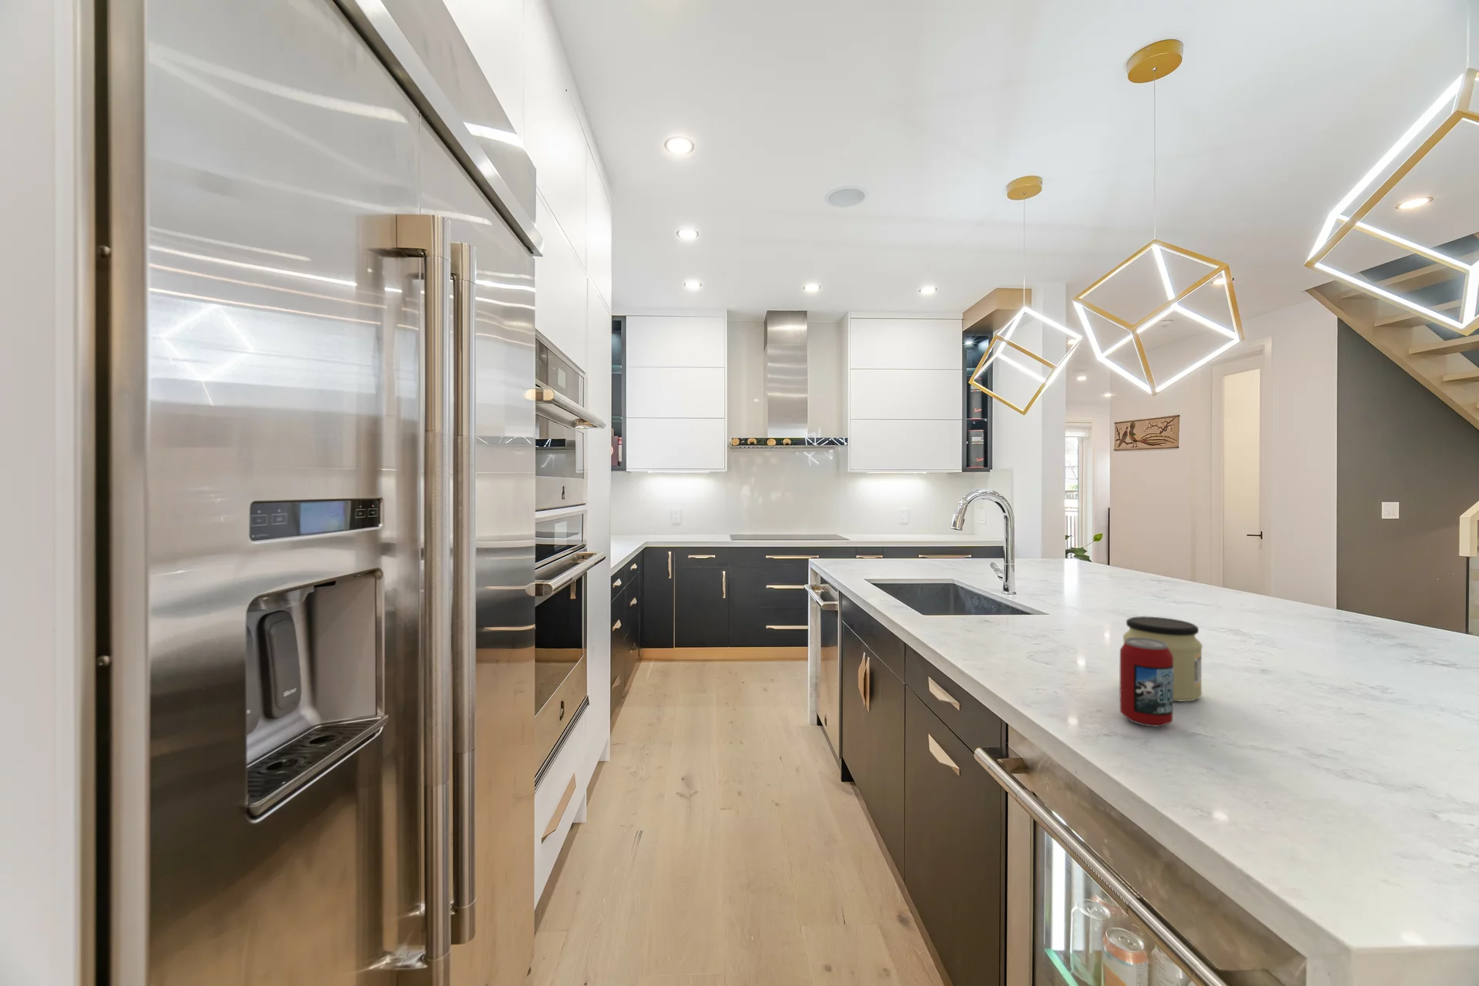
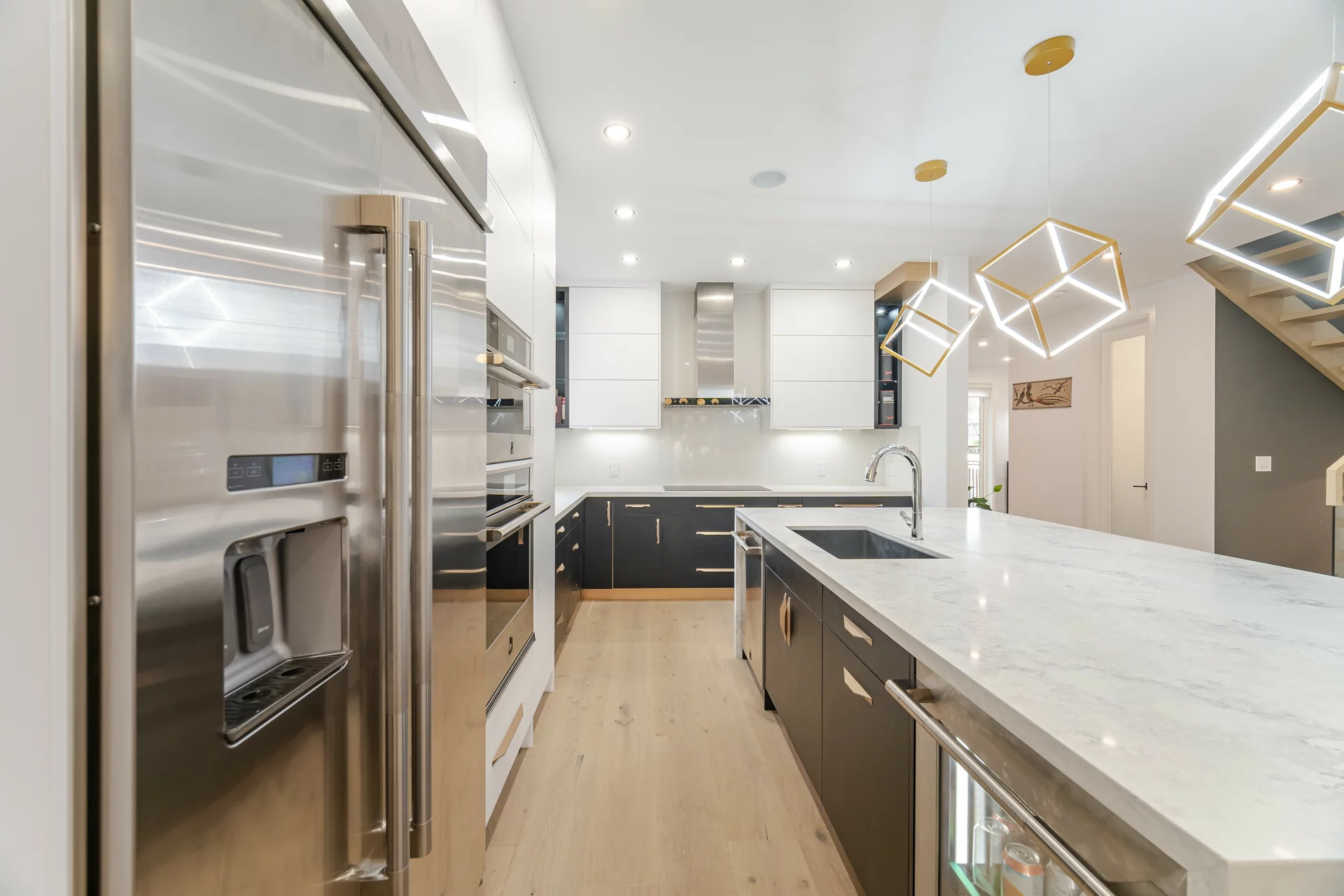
- beverage can (1146, 681)
- jar (1170, 651)
